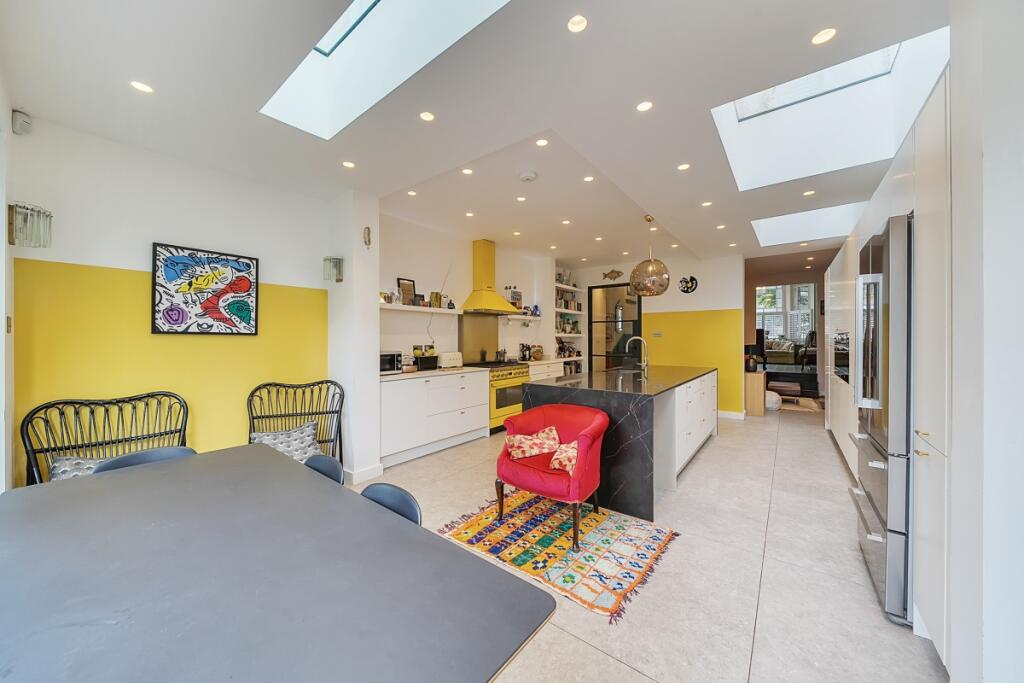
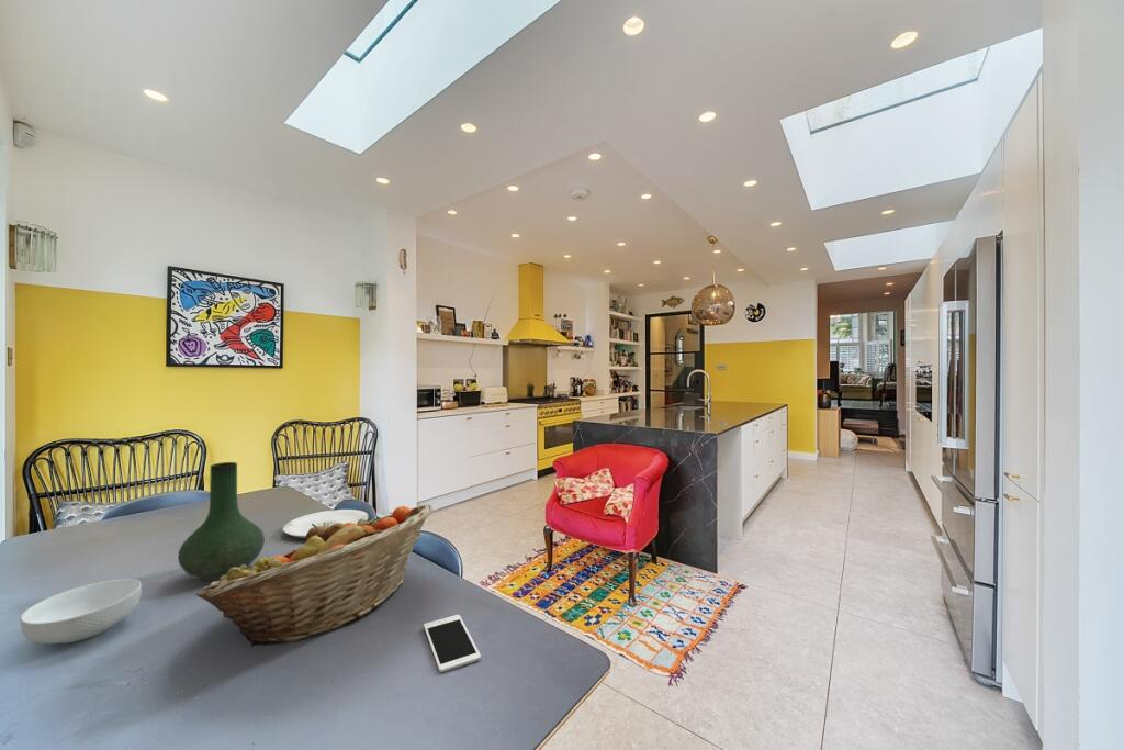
+ fruit basket (334, 559)
+ cereal bowl (85, 614)
+ vase (223, 517)
+ plate (327, 524)
+ cell phone (450, 640)
